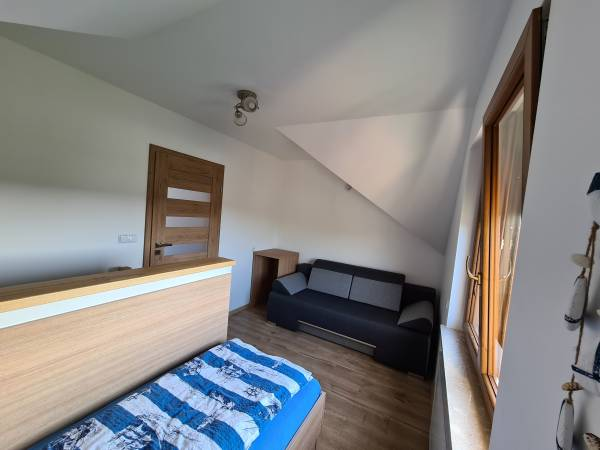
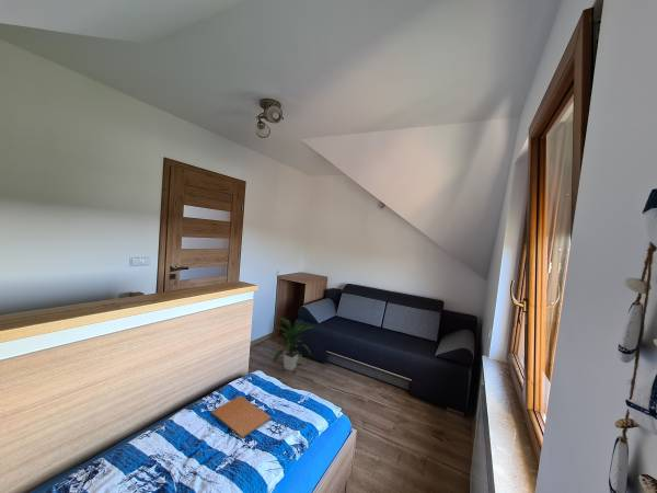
+ indoor plant (290, 342)
+ book (241, 414)
